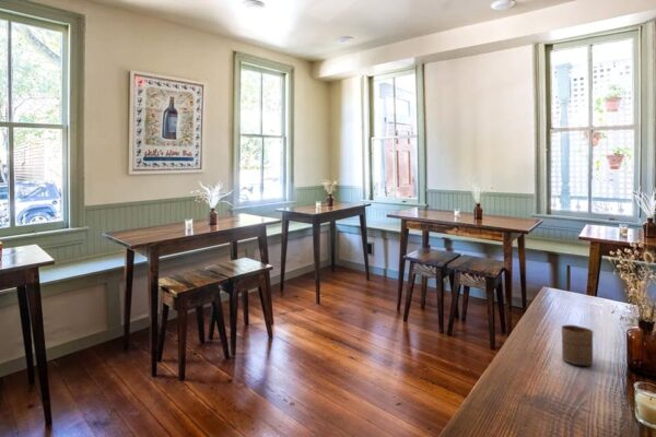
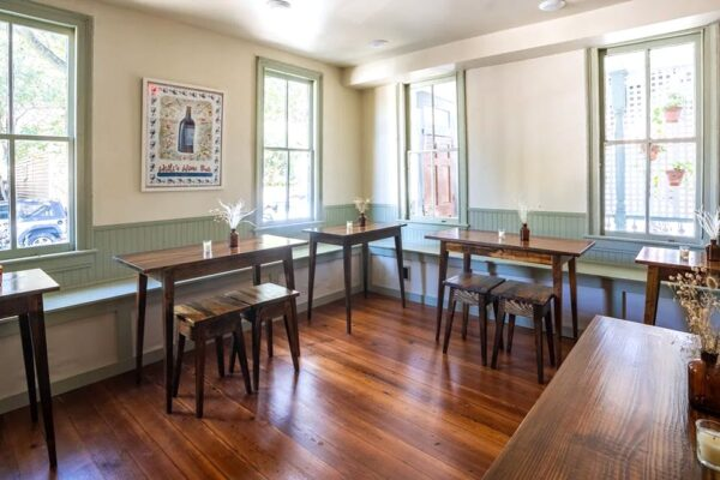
- cup (576, 344)
